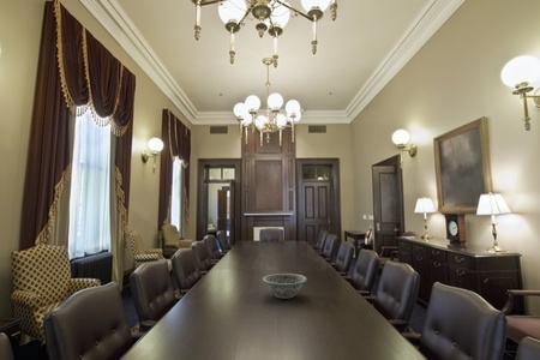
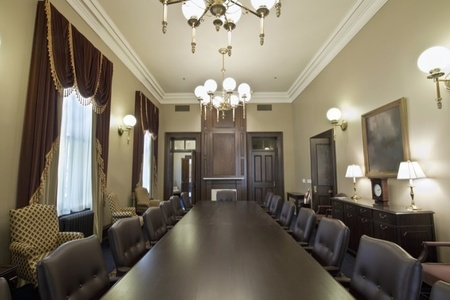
- decorative bowl (284, 287)
